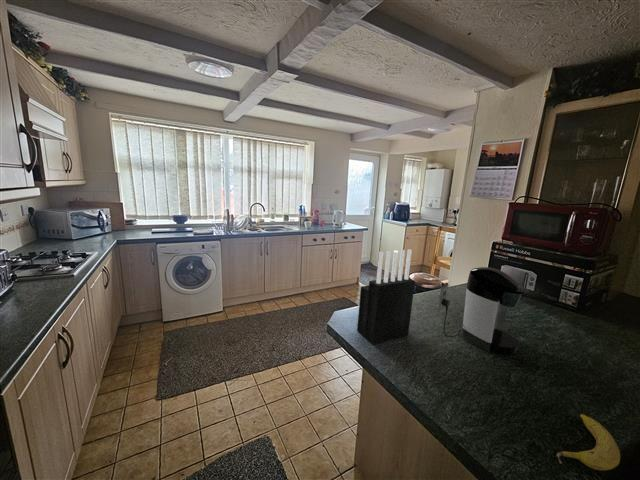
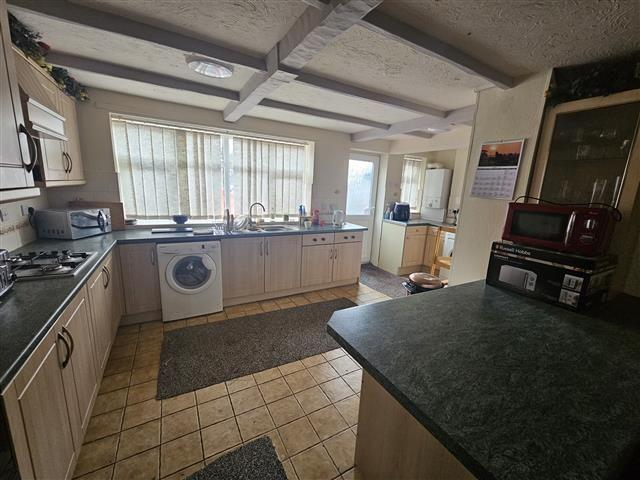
- fruit (596, 442)
- knife block (384, 291)
- coffee maker (485, 309)
